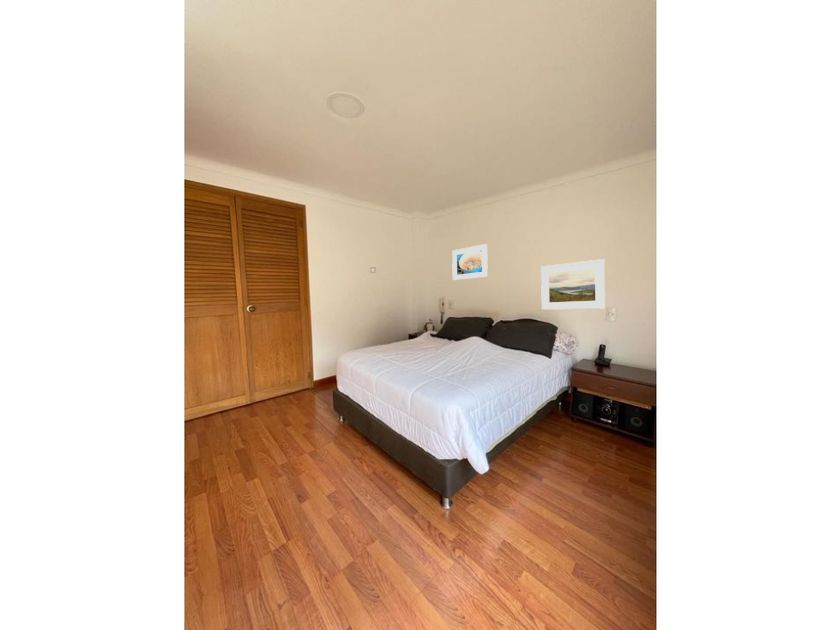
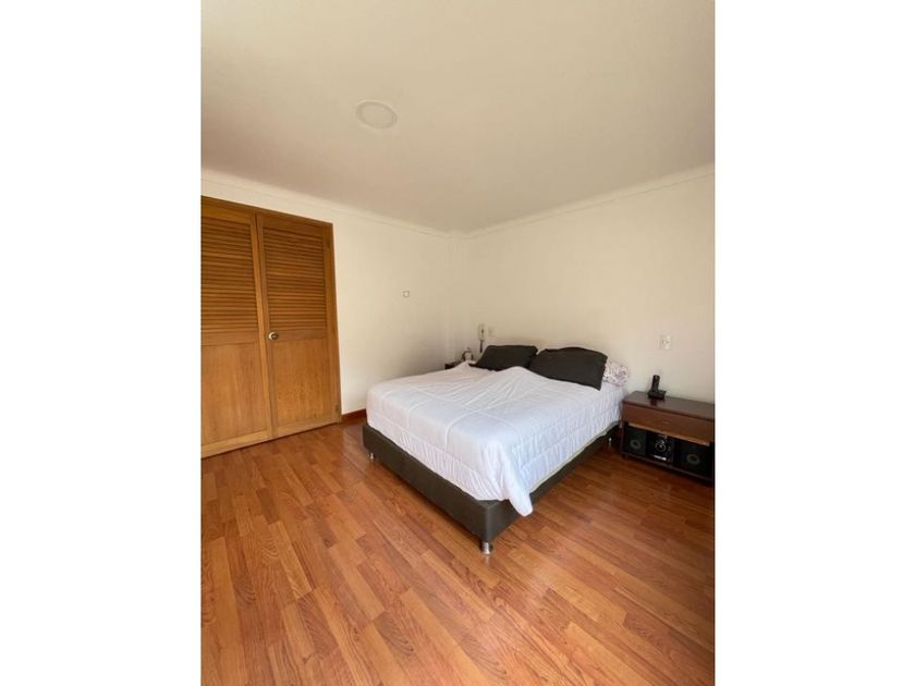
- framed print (469, 263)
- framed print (571, 286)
